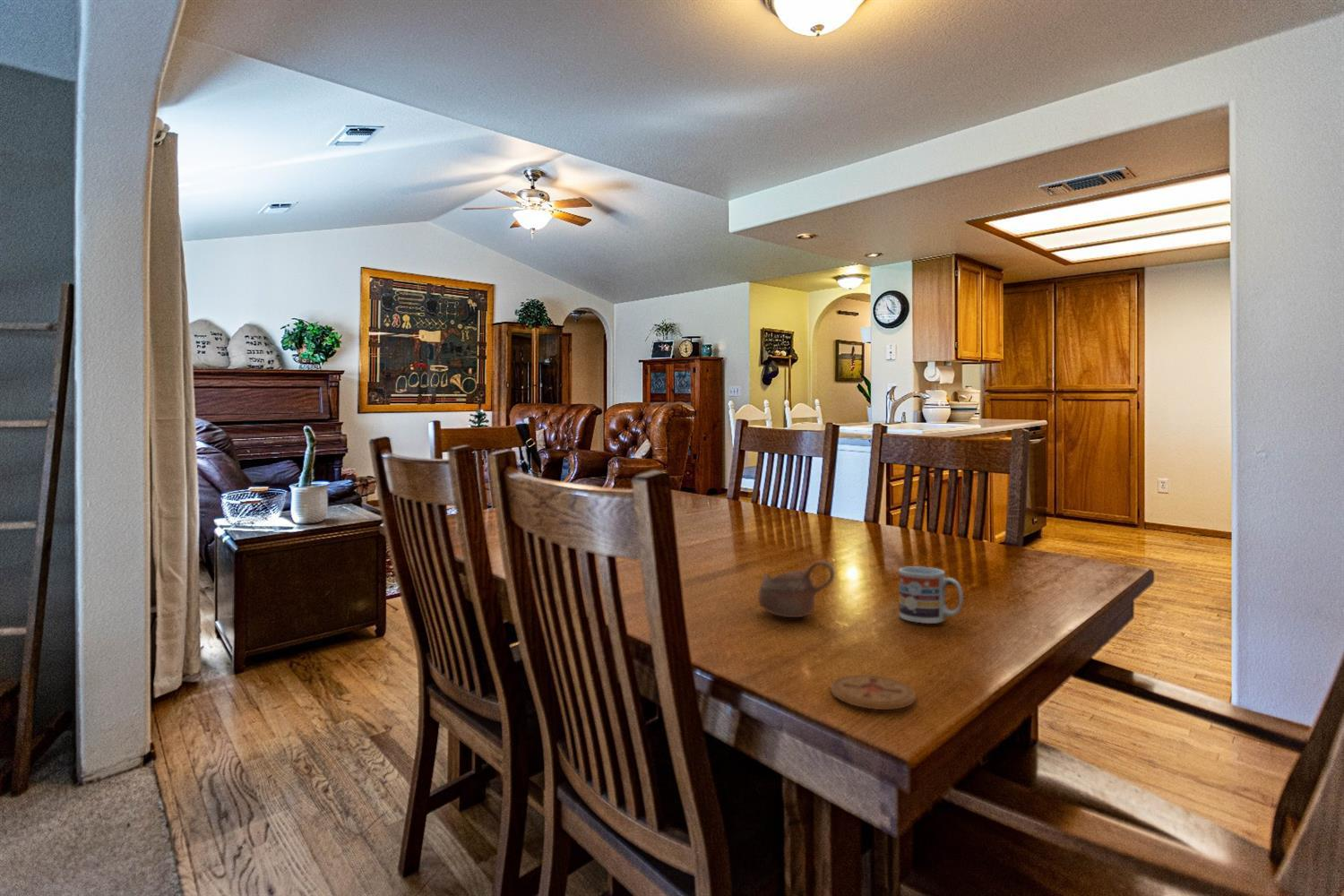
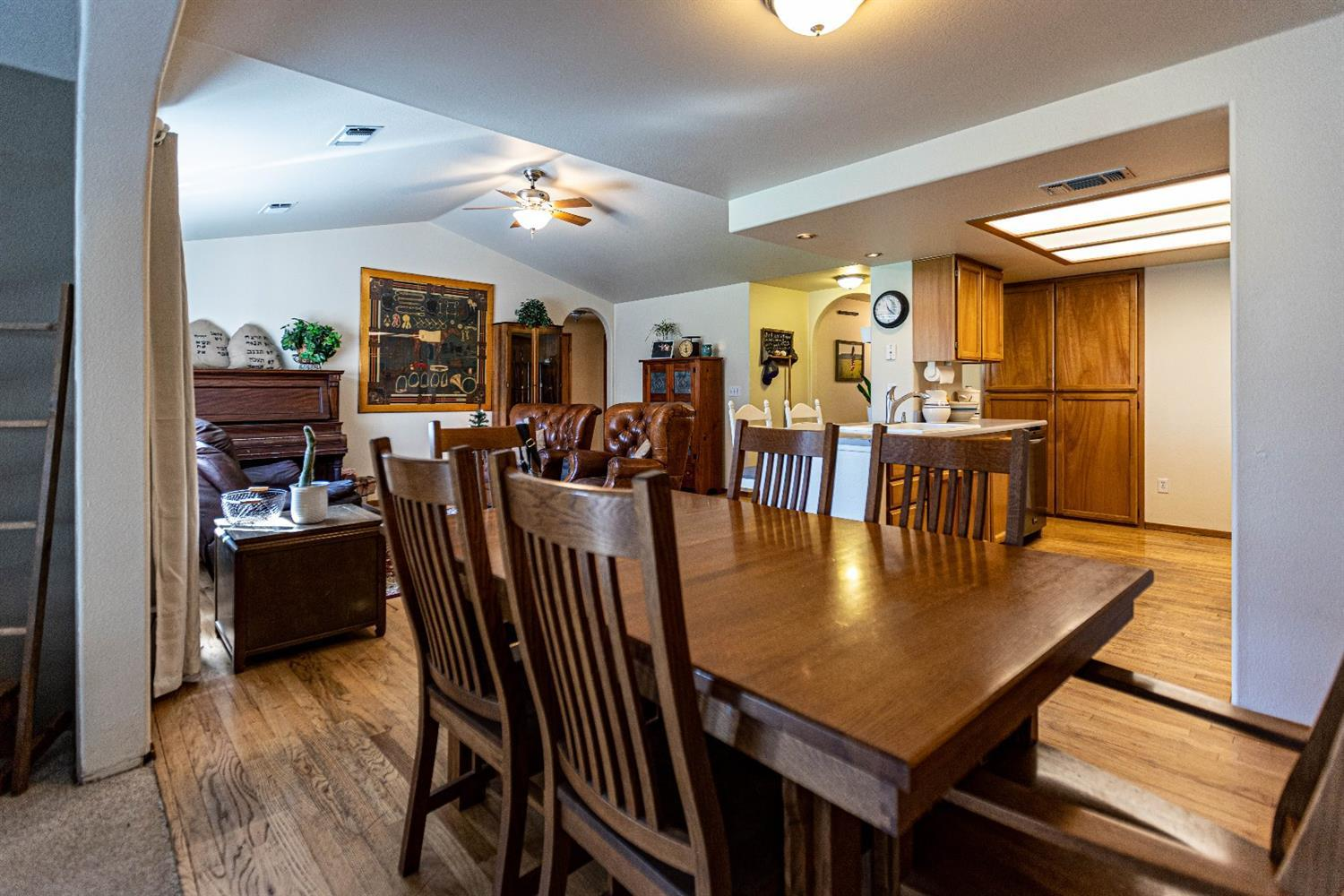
- cup (792, 588)
- cup (930, 595)
- coaster (872, 691)
